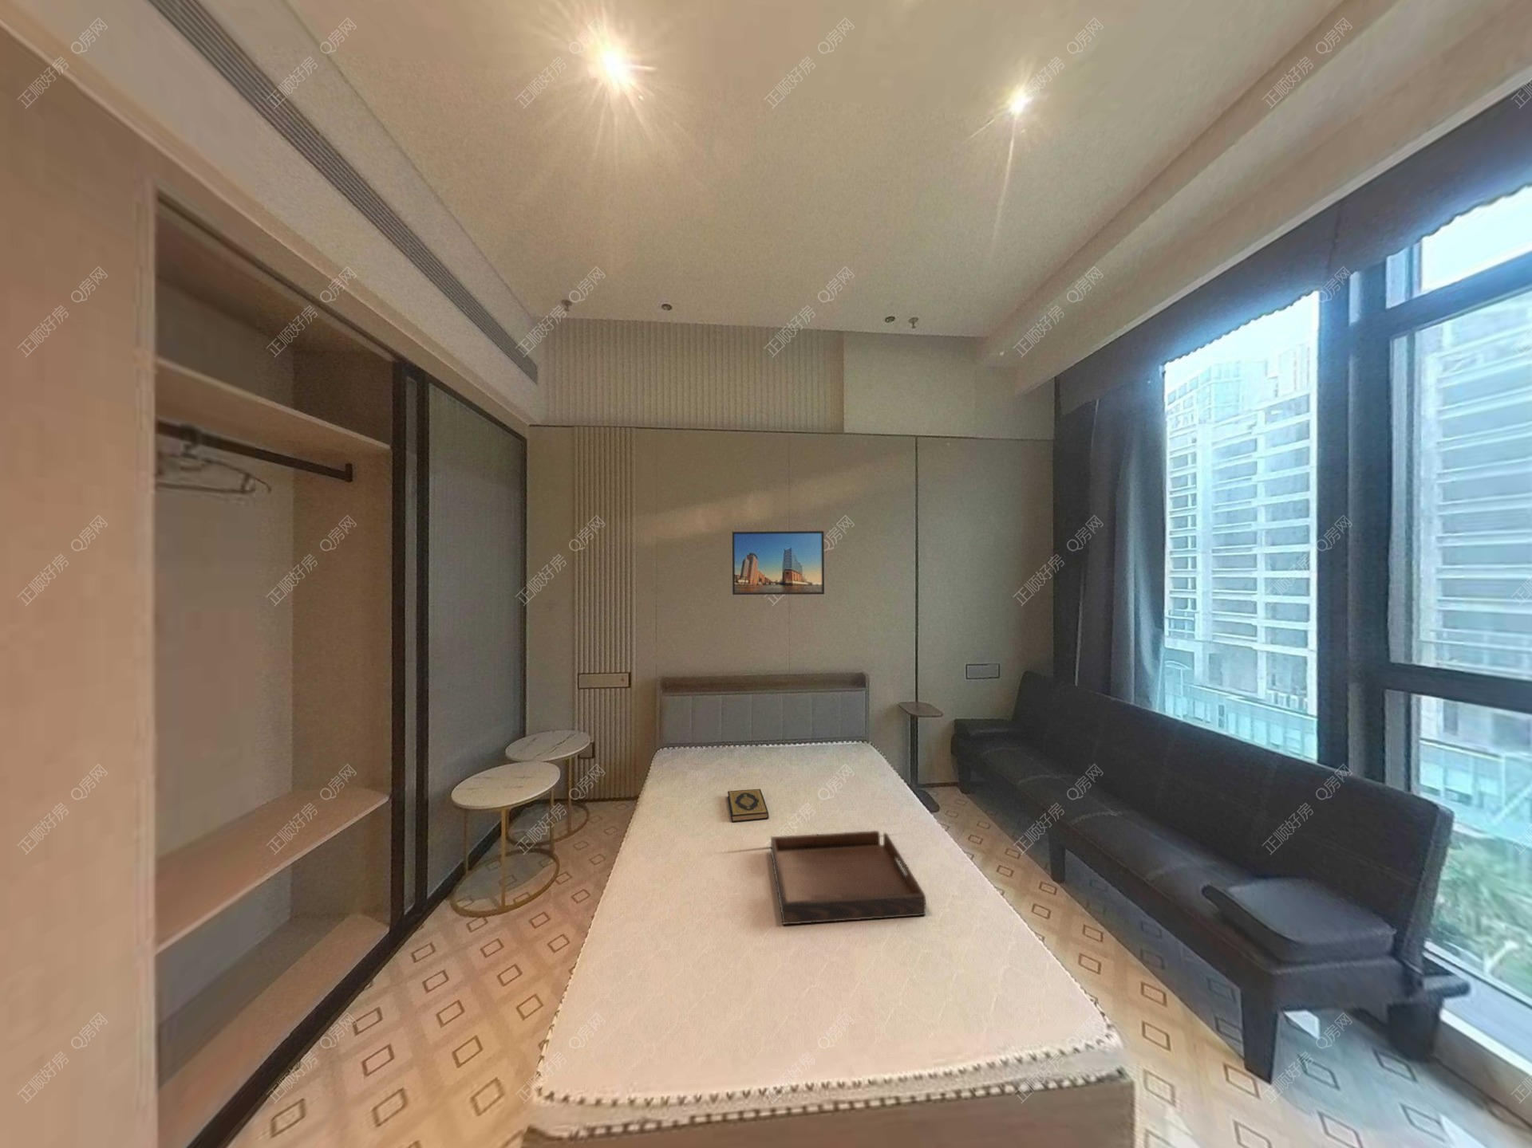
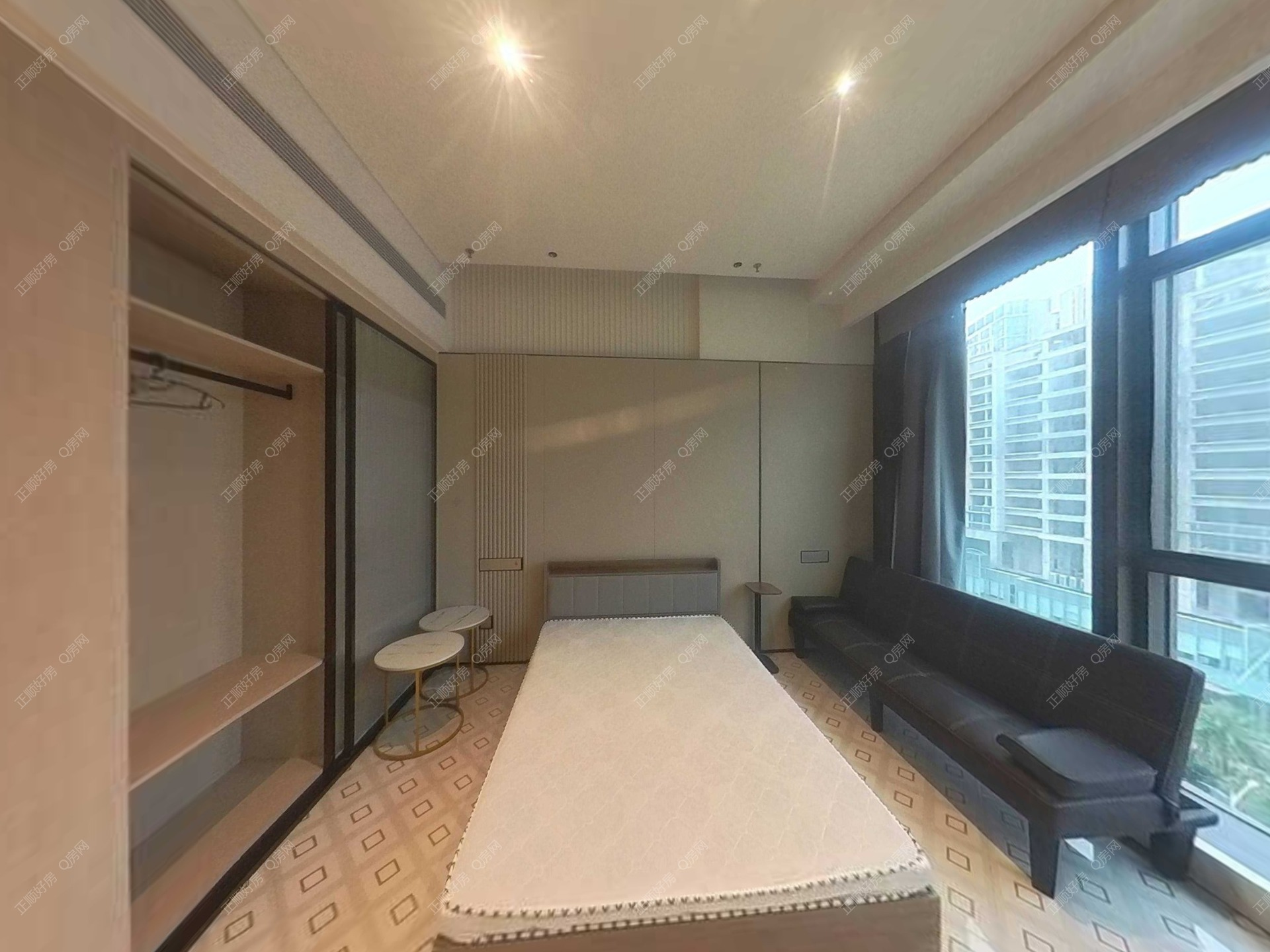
- hardback book (747, 804)
- serving tray (841, 872)
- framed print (778, 563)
